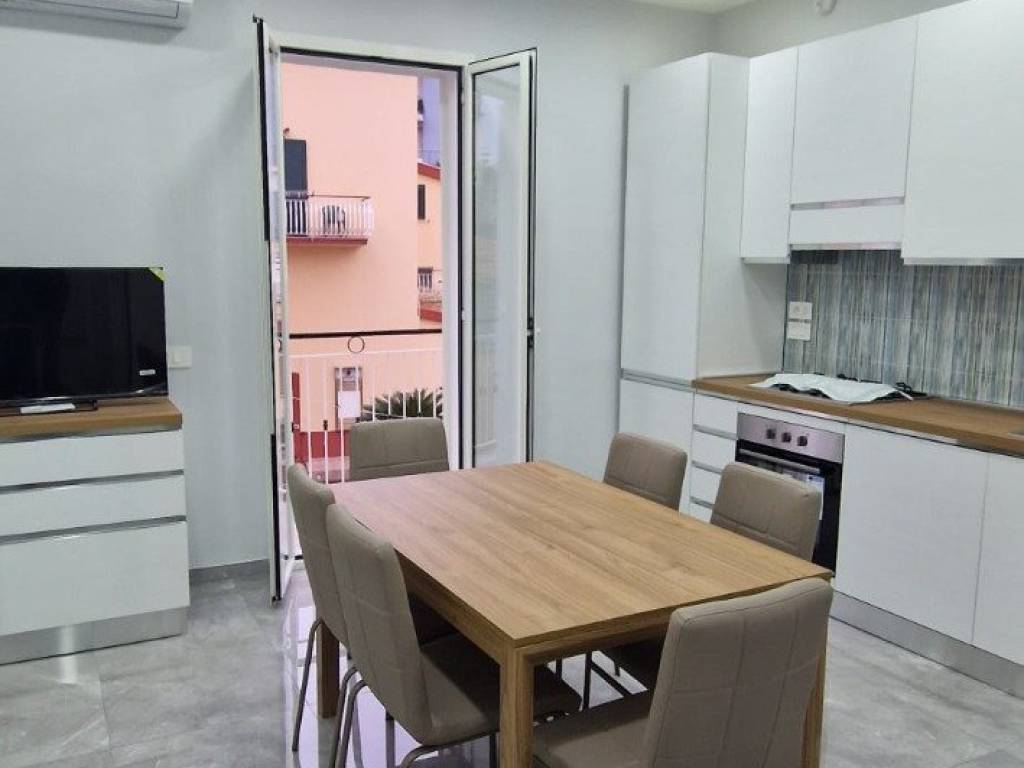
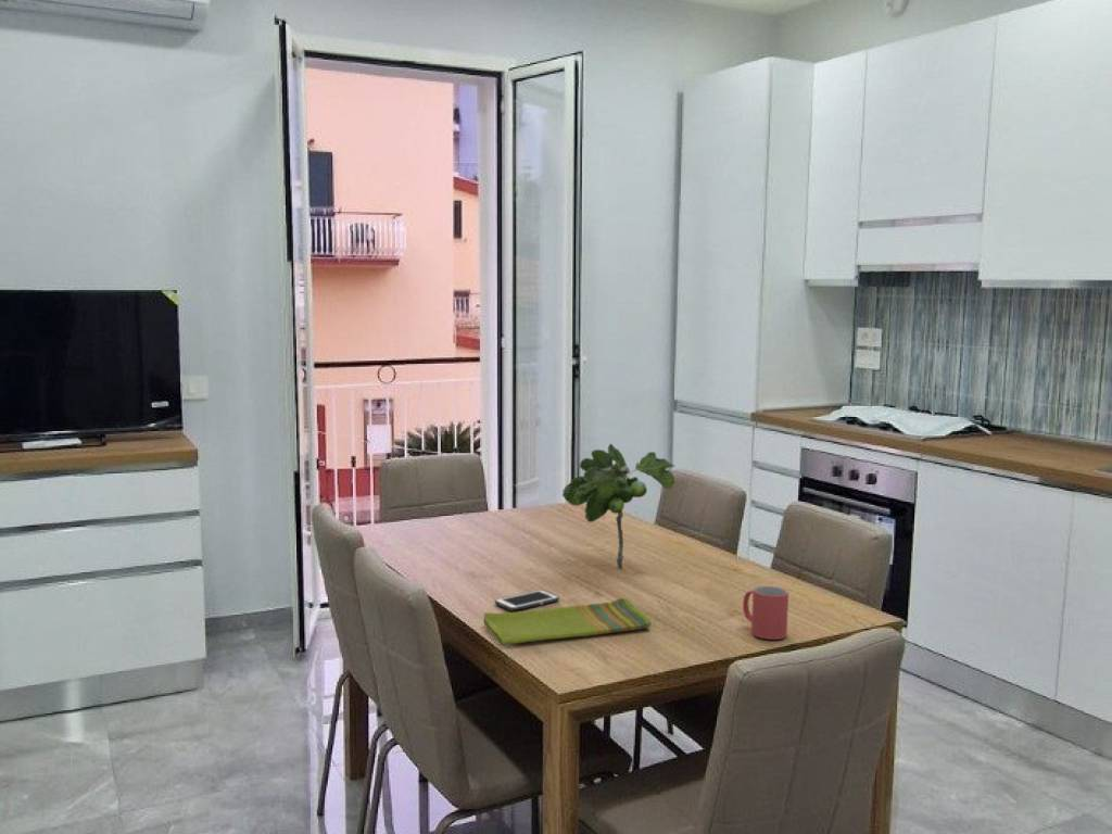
+ dish towel (567, 620)
+ cell phone (527, 599)
+ plant (618, 506)
+ mug (763, 610)
